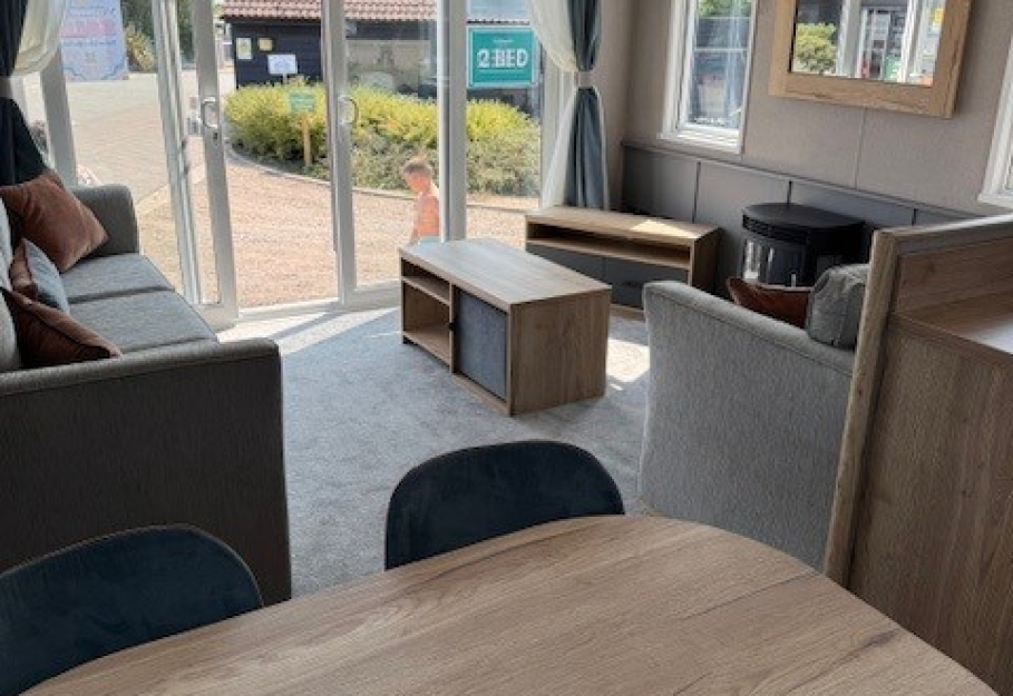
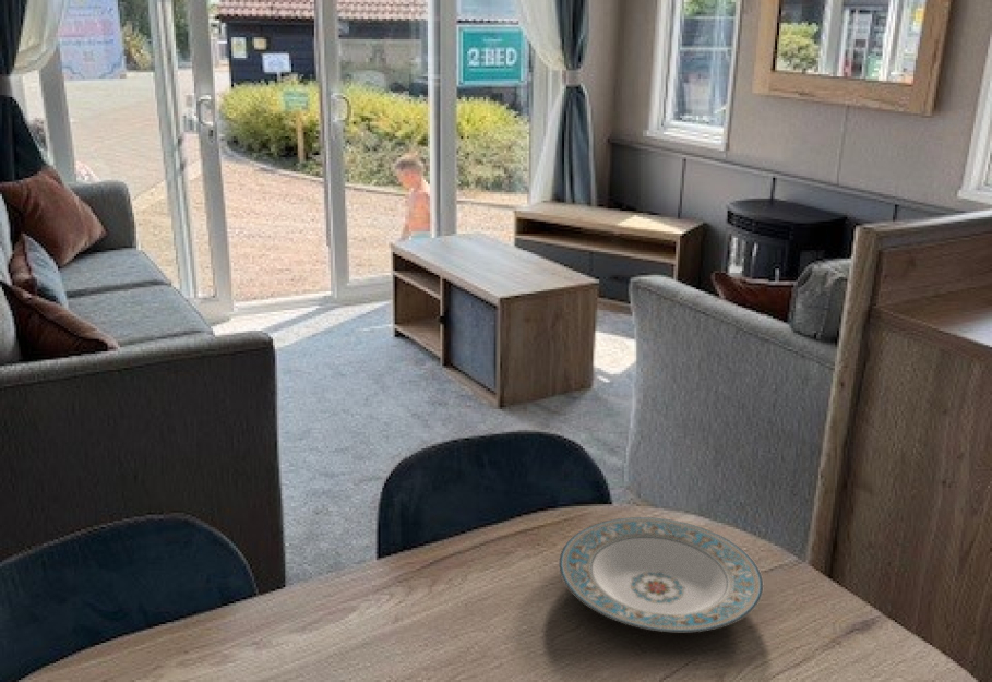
+ plate (658, 578)
